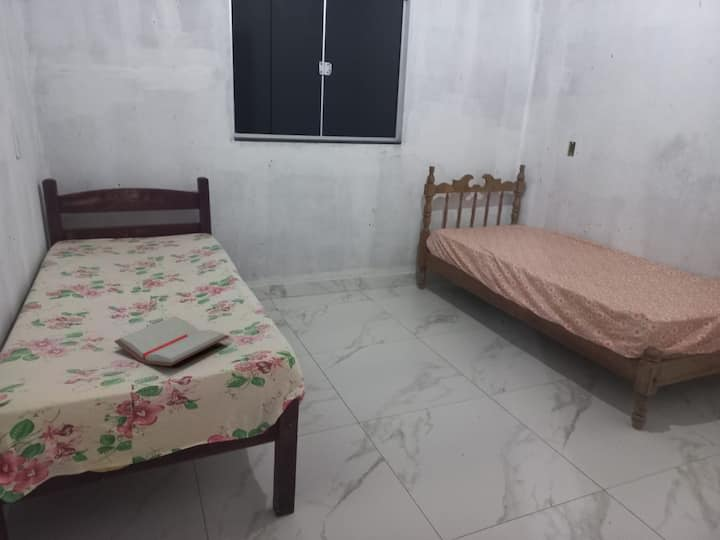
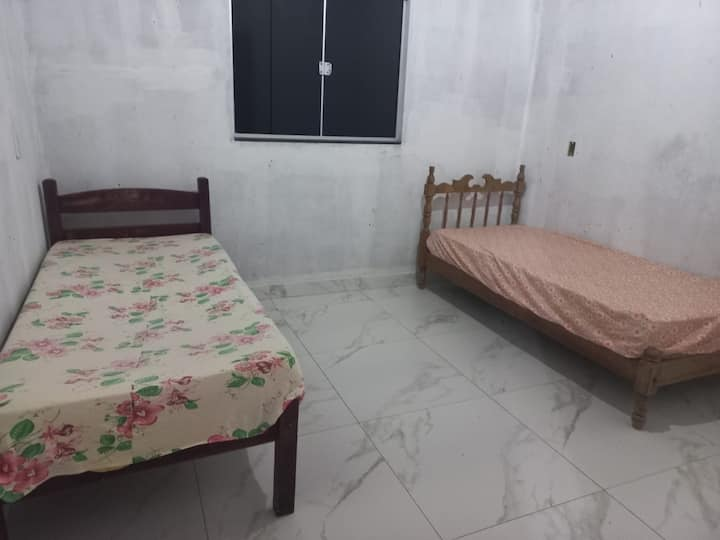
- paperback book (173, 341)
